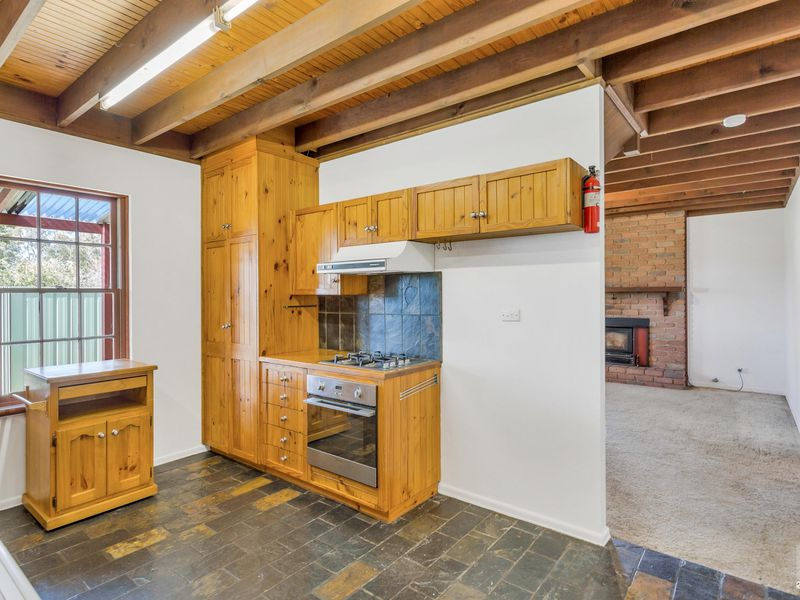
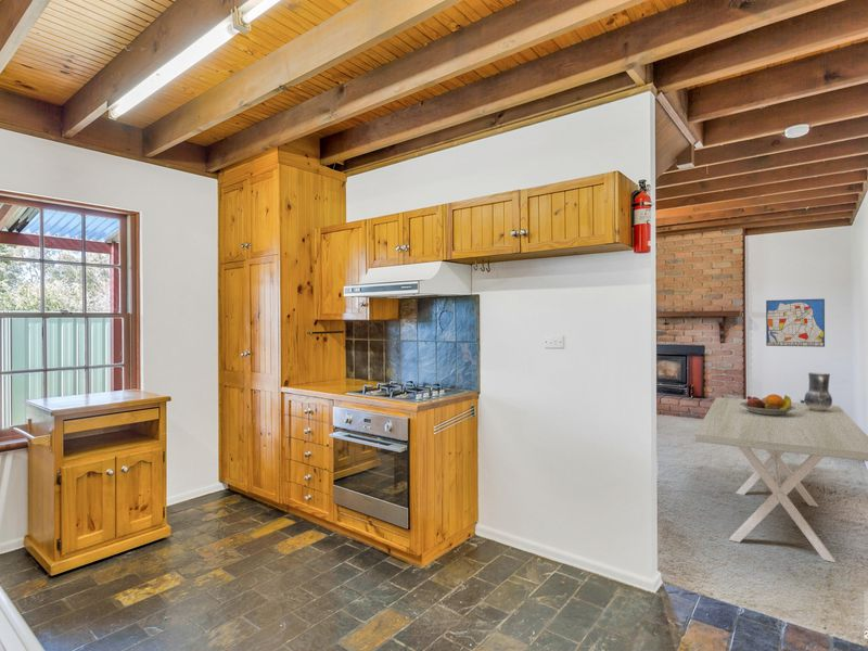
+ vase (817, 392)
+ fruit bowl (766, 403)
+ wall art (794, 322)
+ dining table (777, 469)
